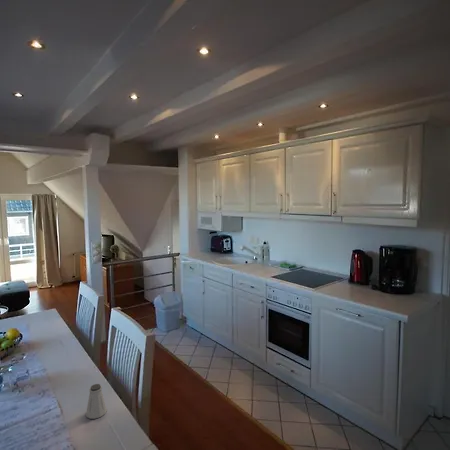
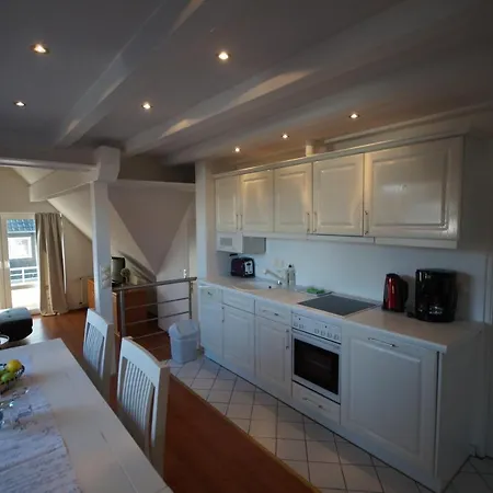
- saltshaker (96, 399)
